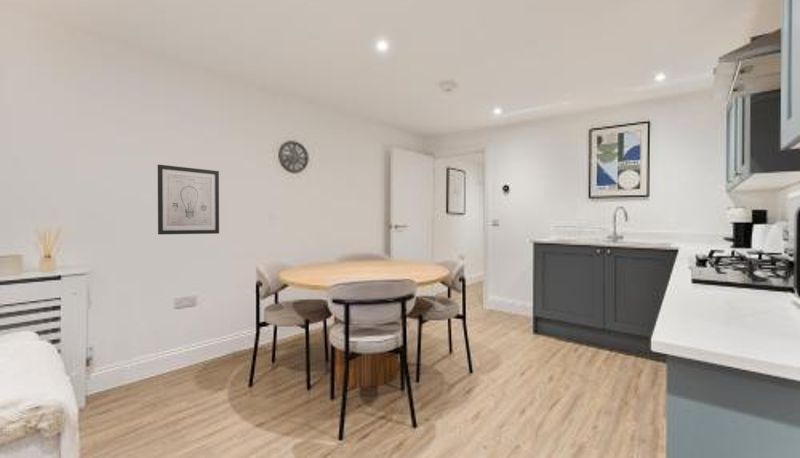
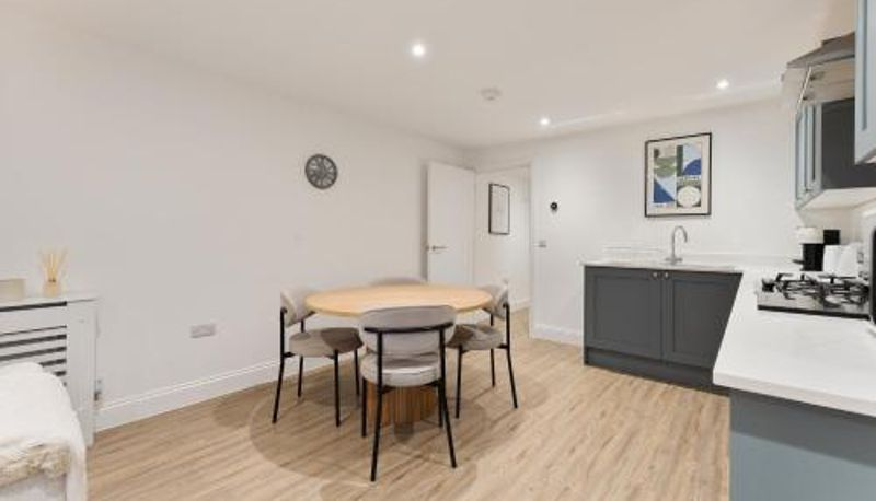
- wall art (190, 201)
